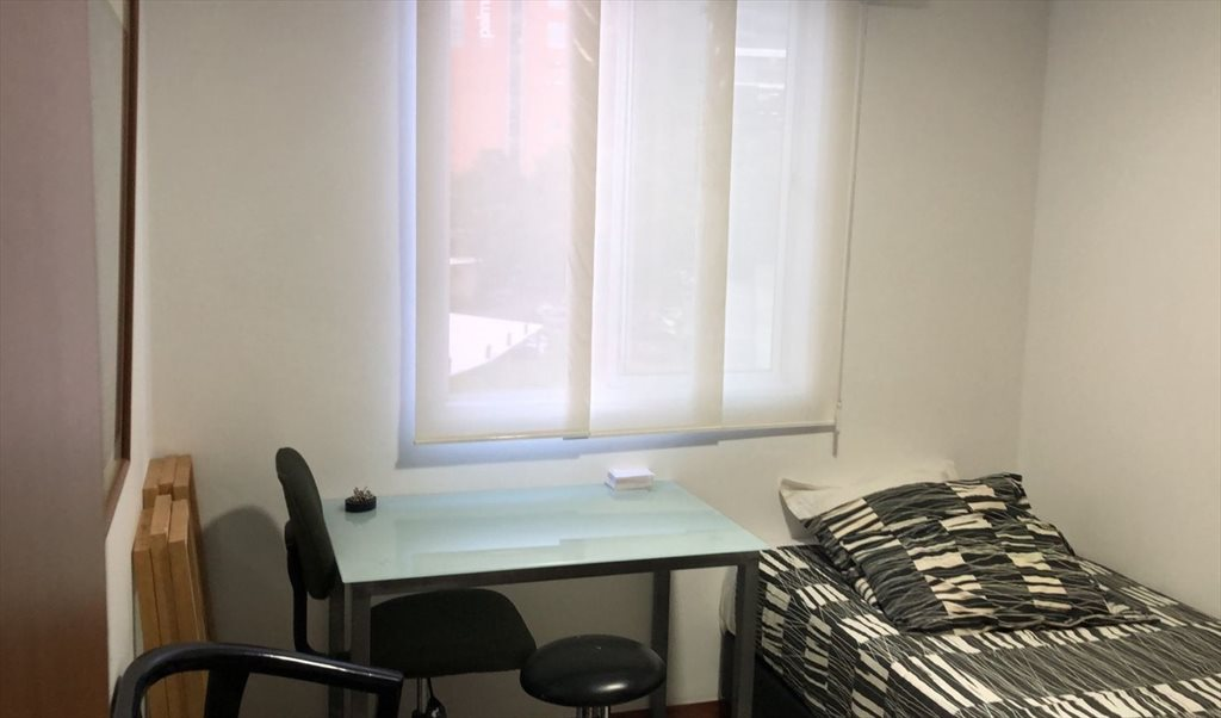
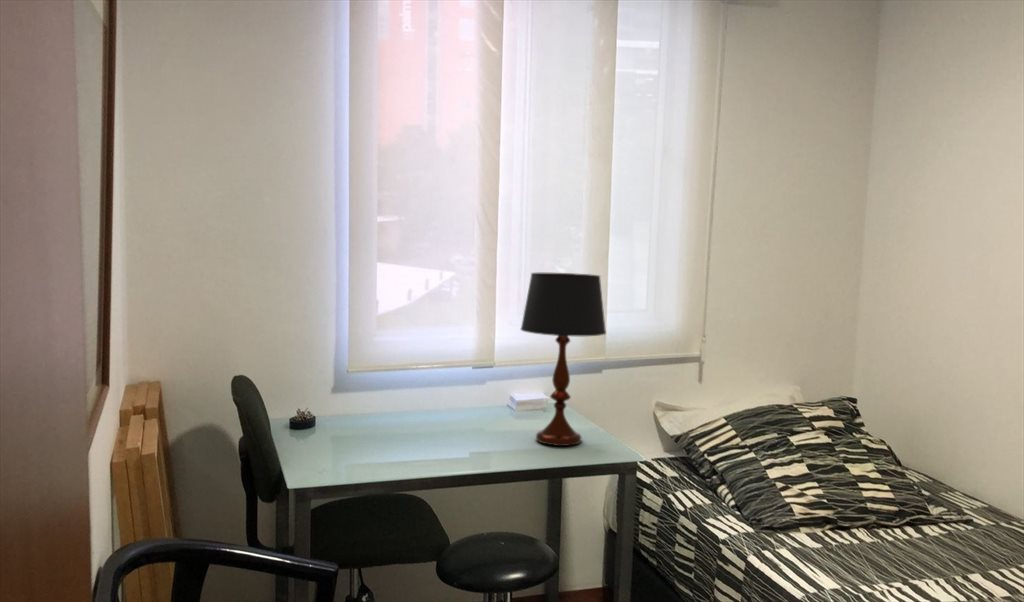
+ table lamp (562, 358)
